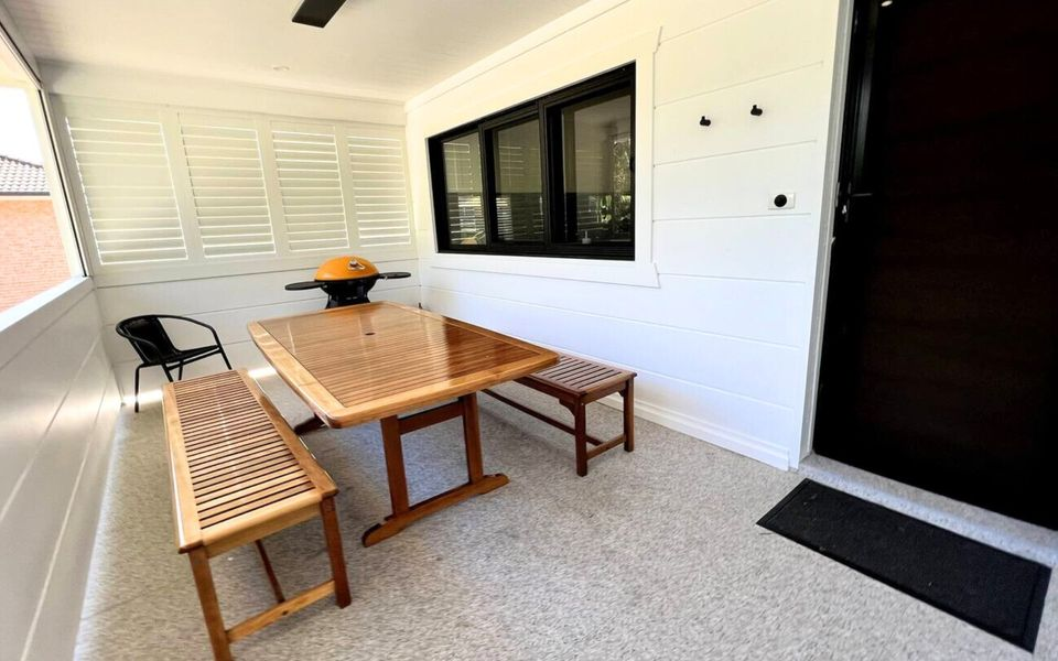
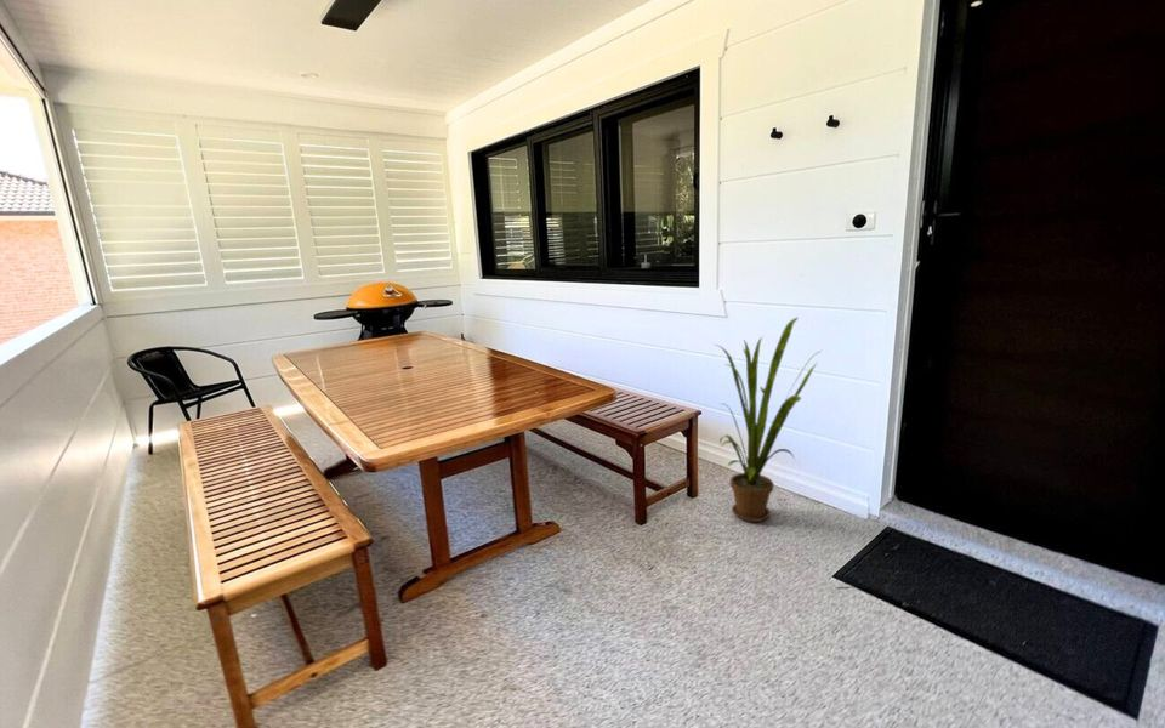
+ house plant (755, 420)
